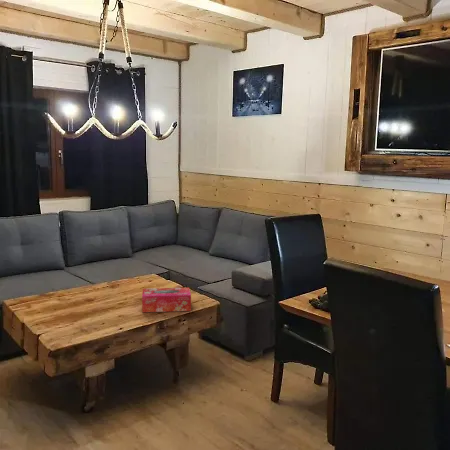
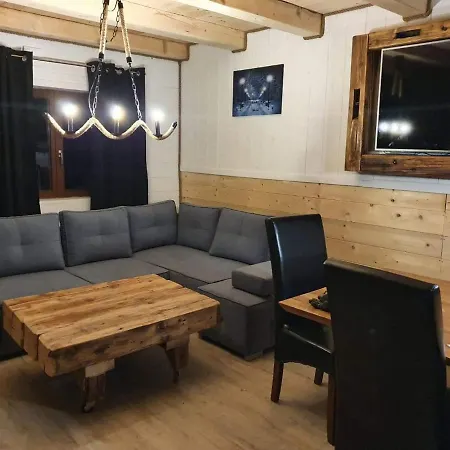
- tissue box (166, 299)
